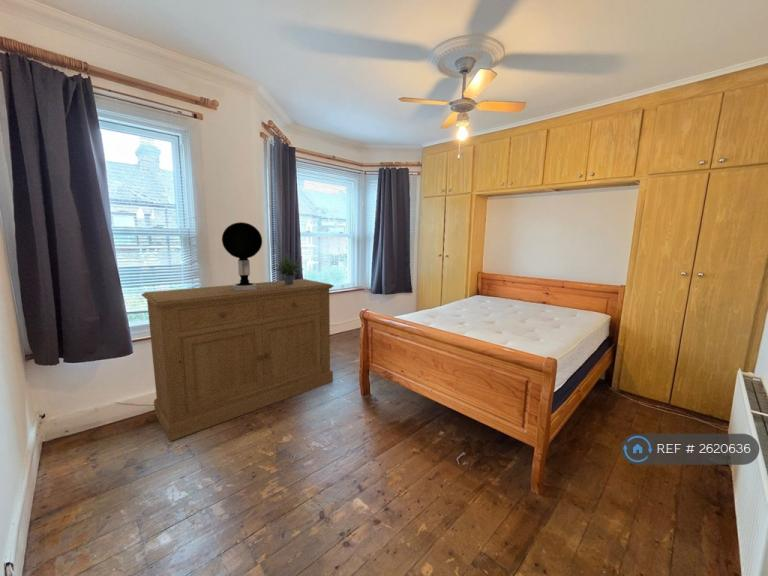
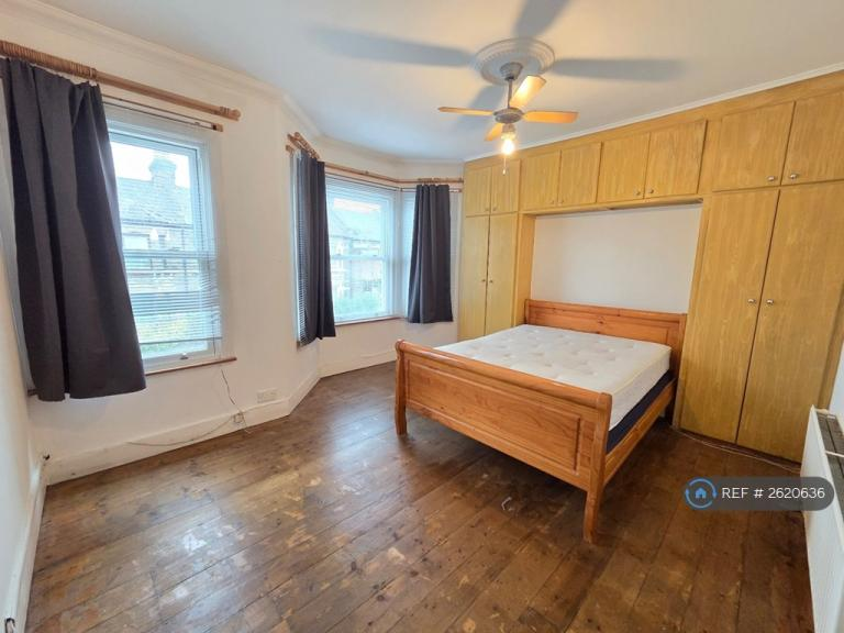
- sideboard (251, 343)
- table lamp (243, 255)
- potted plant (289, 265)
